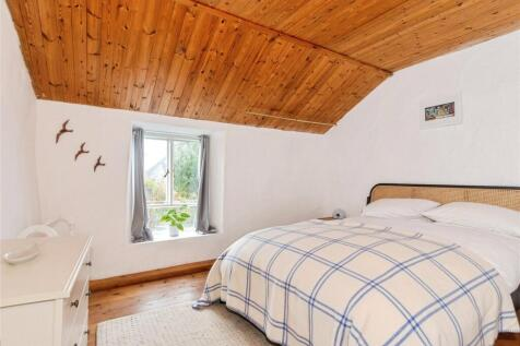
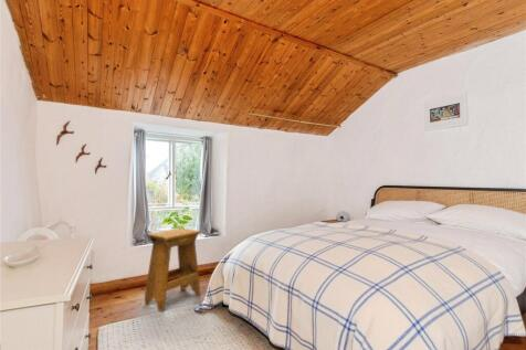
+ stool (172, 269)
